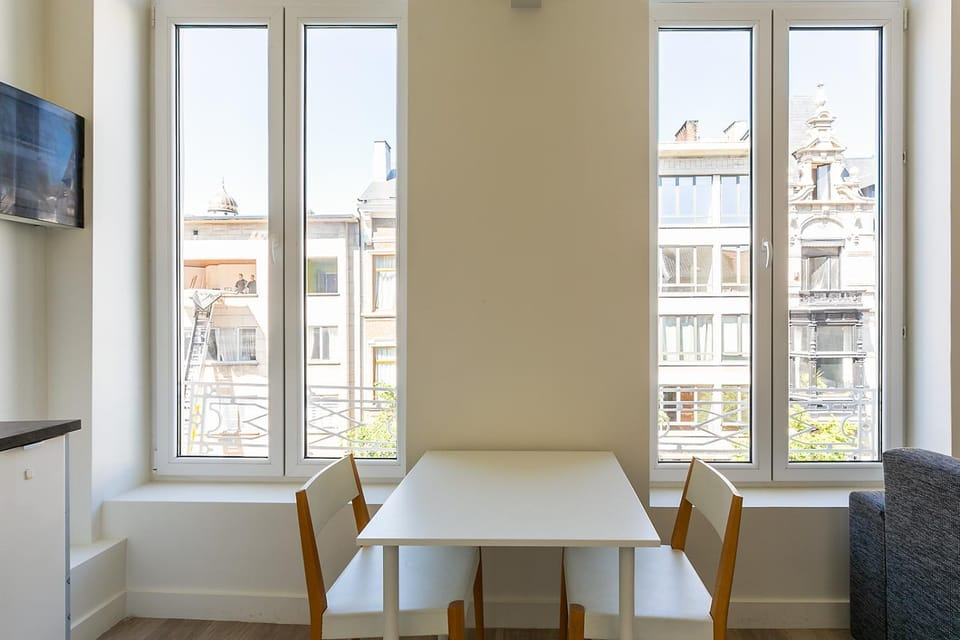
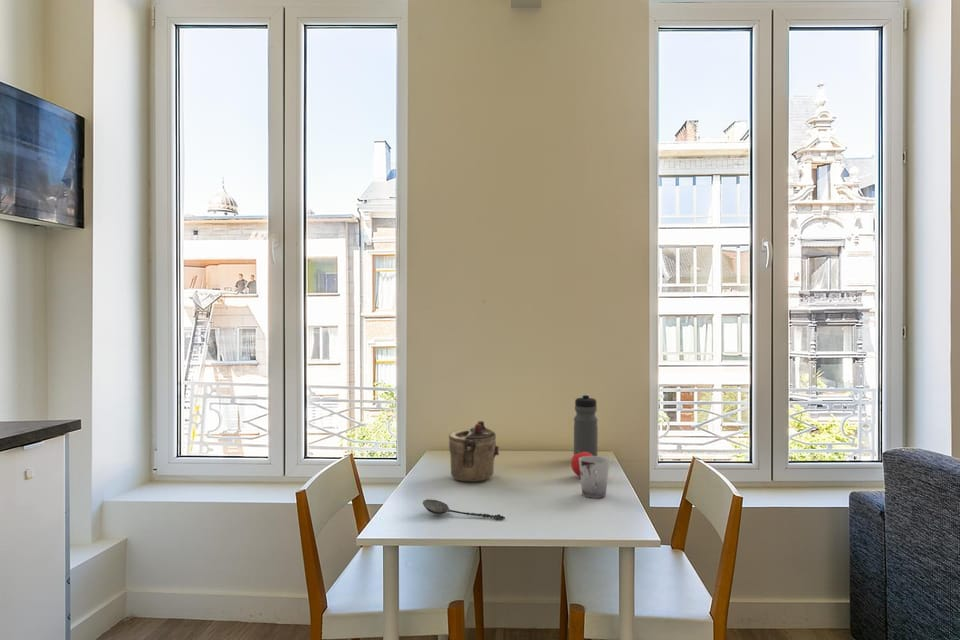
+ cup (594, 478)
+ water bottle (585, 426)
+ teapot (473, 450)
+ fruit (579, 465)
+ spoon (463, 512)
